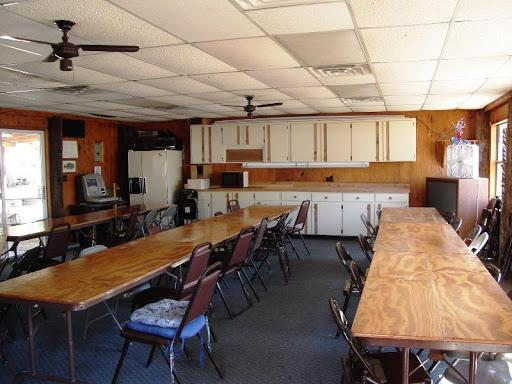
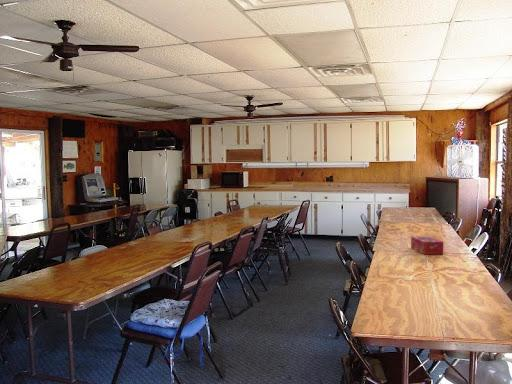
+ tissue box (426, 245)
